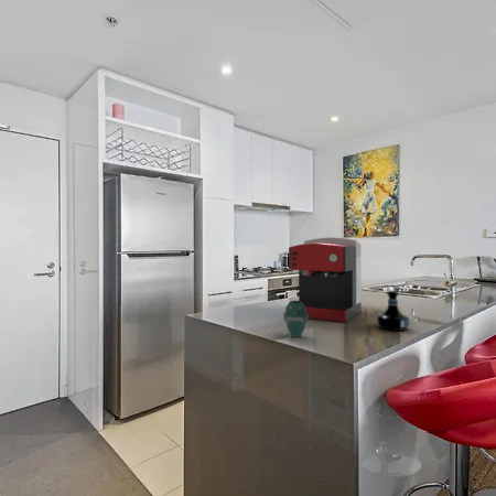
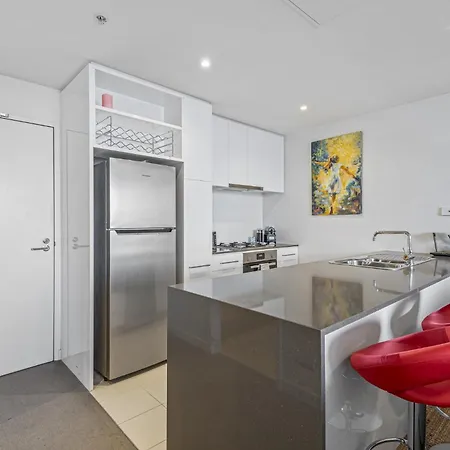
- tequila bottle (392, 309)
- coffee maker (323, 276)
- vase (295, 319)
